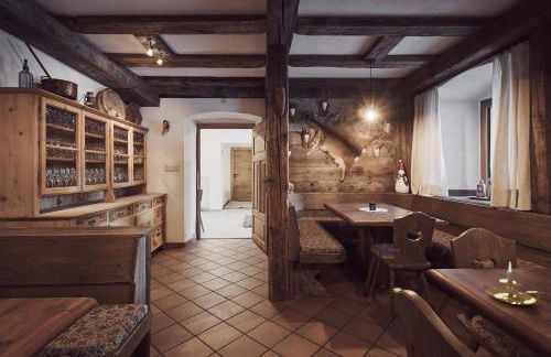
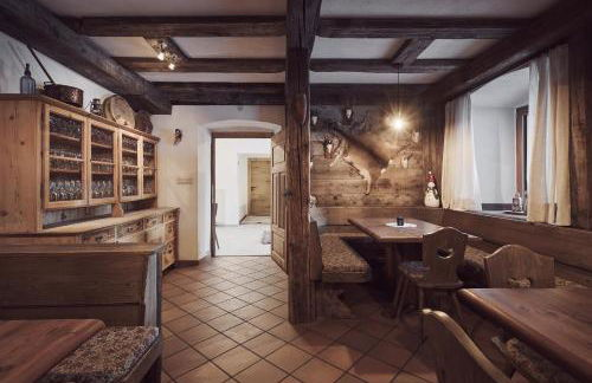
- candle holder (514, 281)
